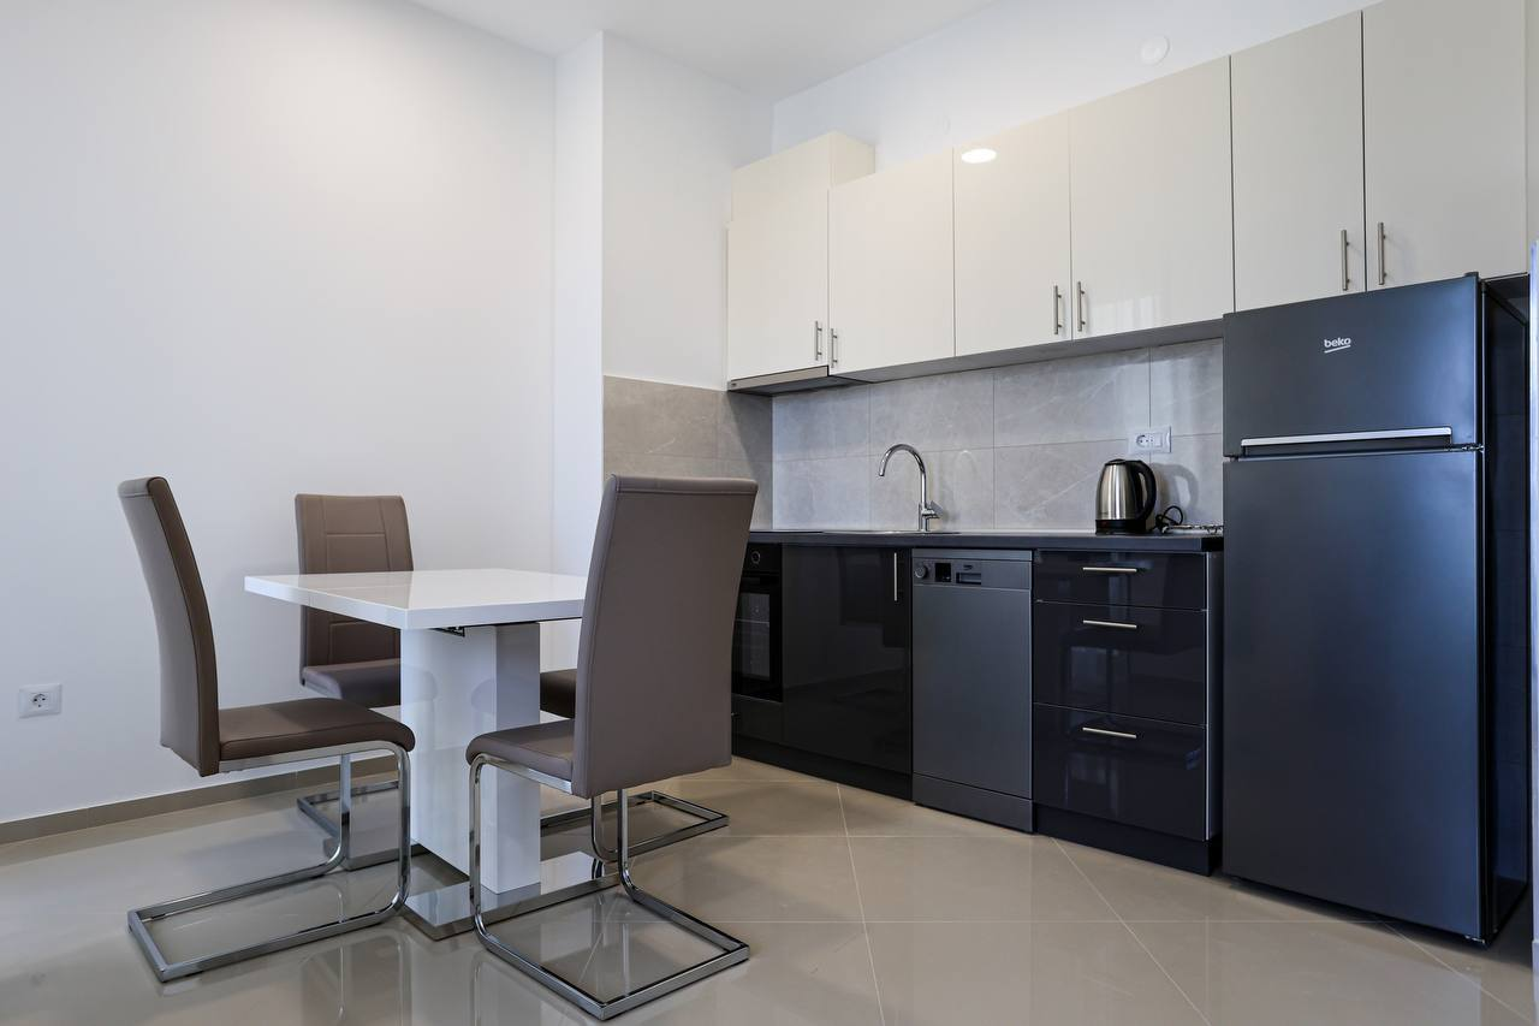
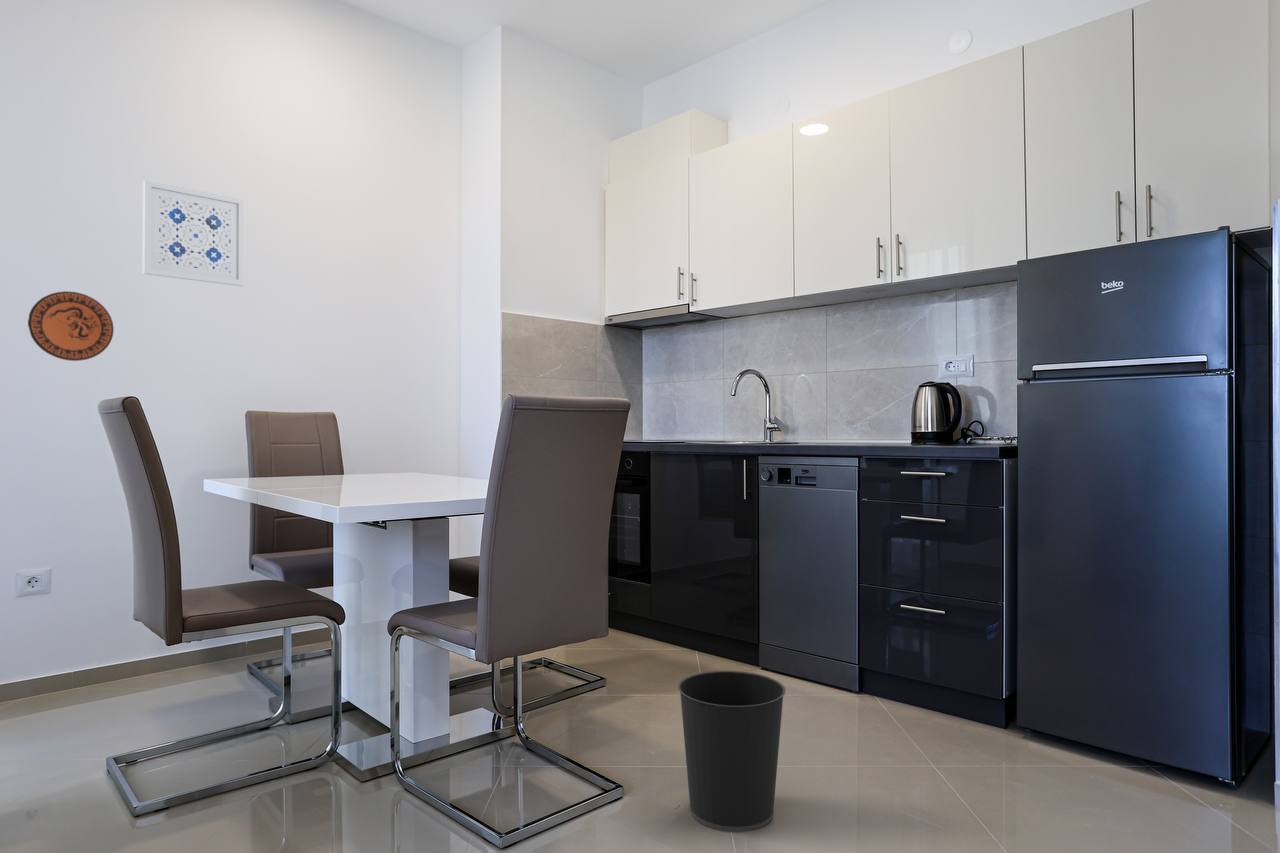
+ decorative plate (71, 326)
+ wall art (195, 235)
+ wastebasket (731, 748)
